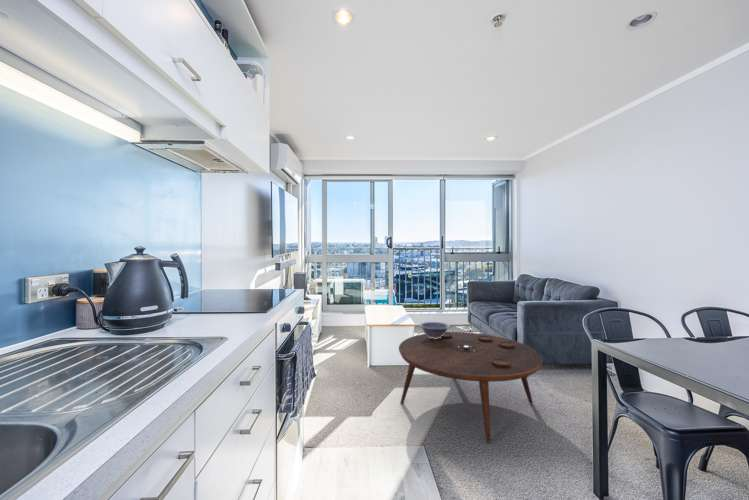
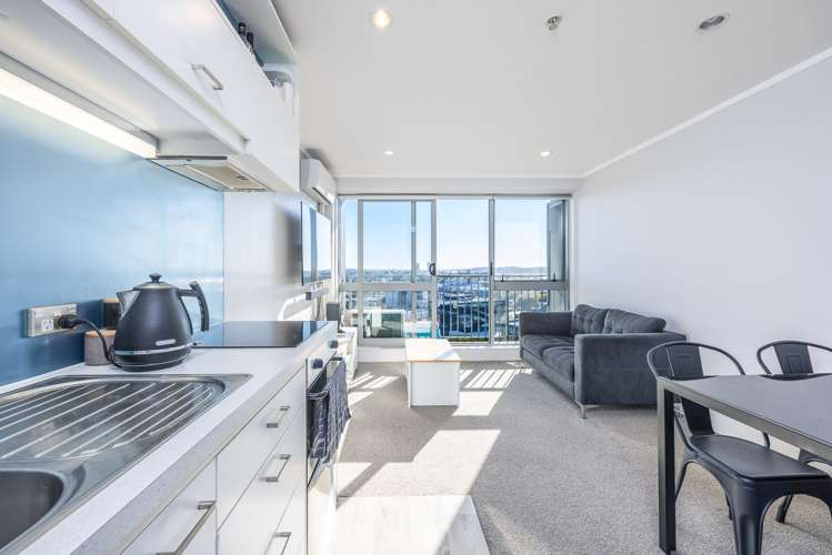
- decorative bowl (434, 331)
- coffee table (466, 374)
